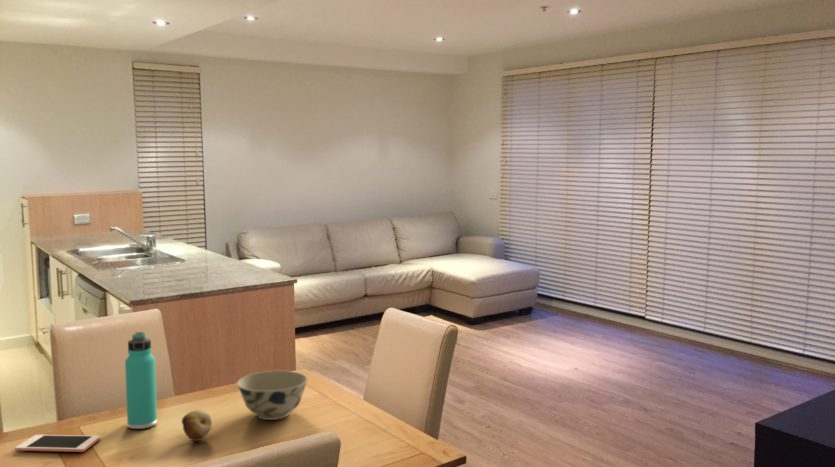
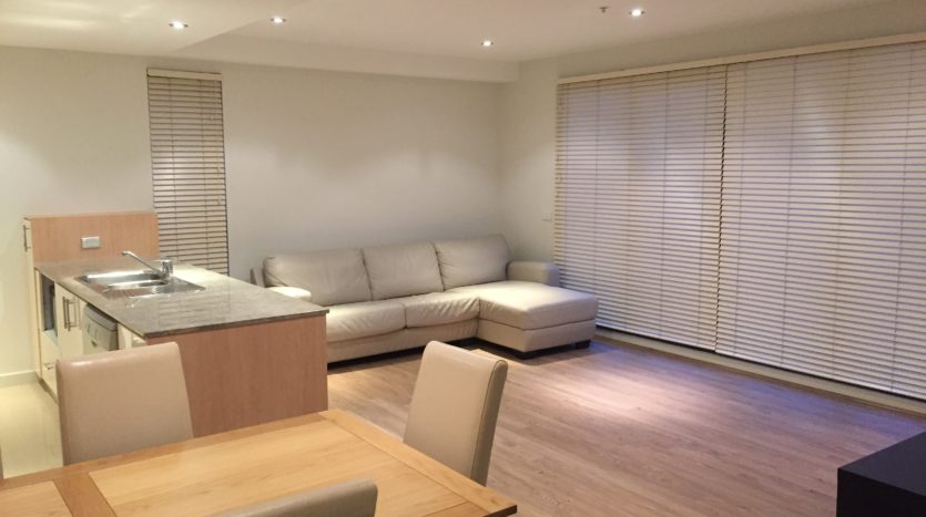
- bowl (273, 397)
- cell phone (58, 443)
- fruit (197, 425)
- thermos bottle (140, 378)
